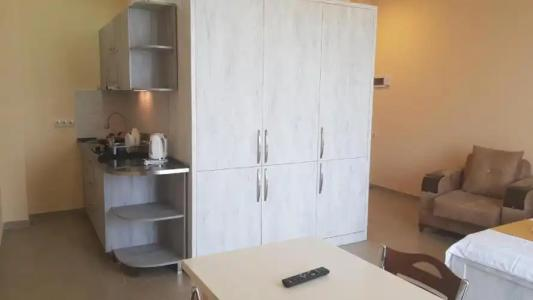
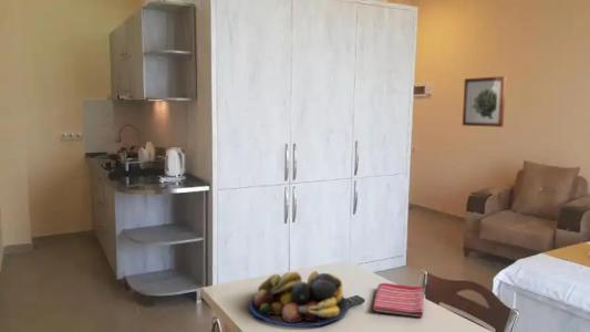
+ dish towel (398, 298)
+ wall art (483, 102)
+ fruit bowl (298, 288)
